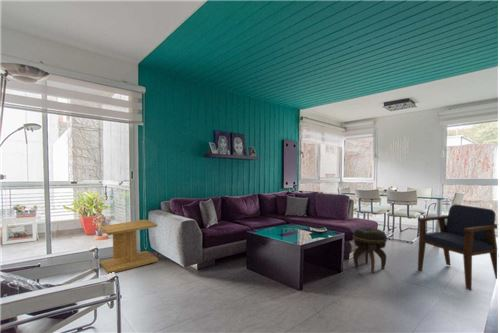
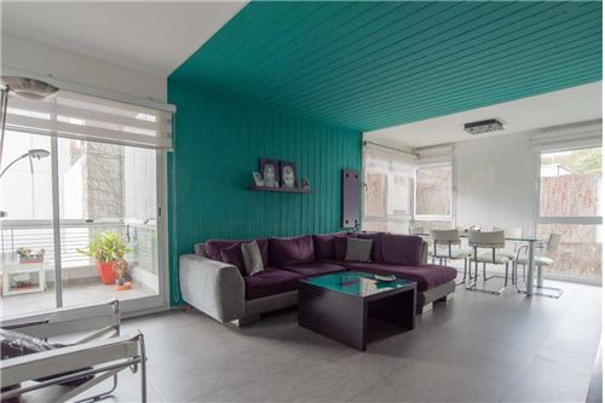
- armchair (457, 242)
- side table (129, 244)
- footstool (369, 248)
